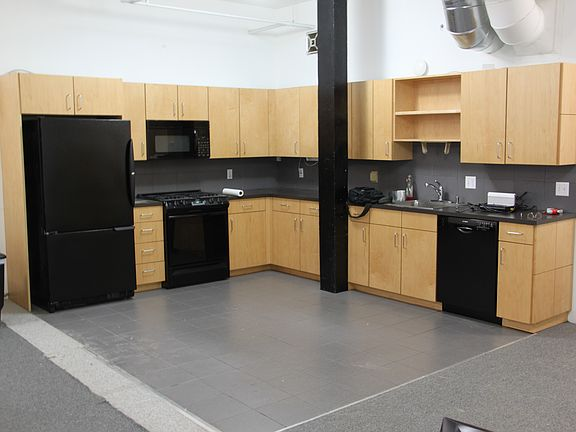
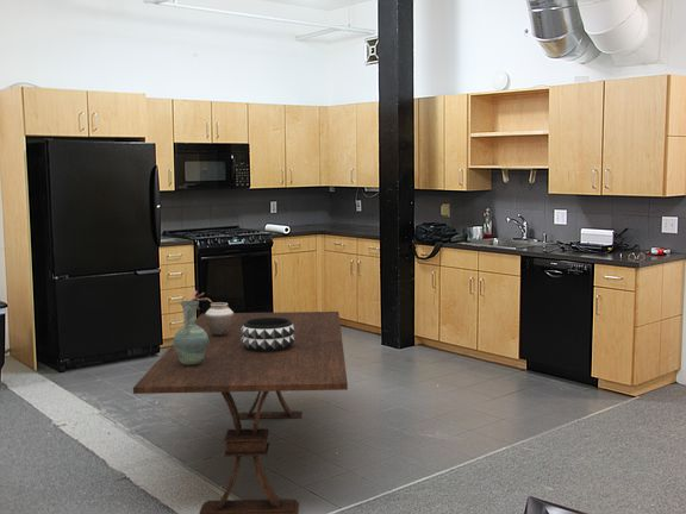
+ dining table (260, 400)
+ pitcher (191, 332)
+ decorative bowl (268, 333)
+ vase (211, 313)
